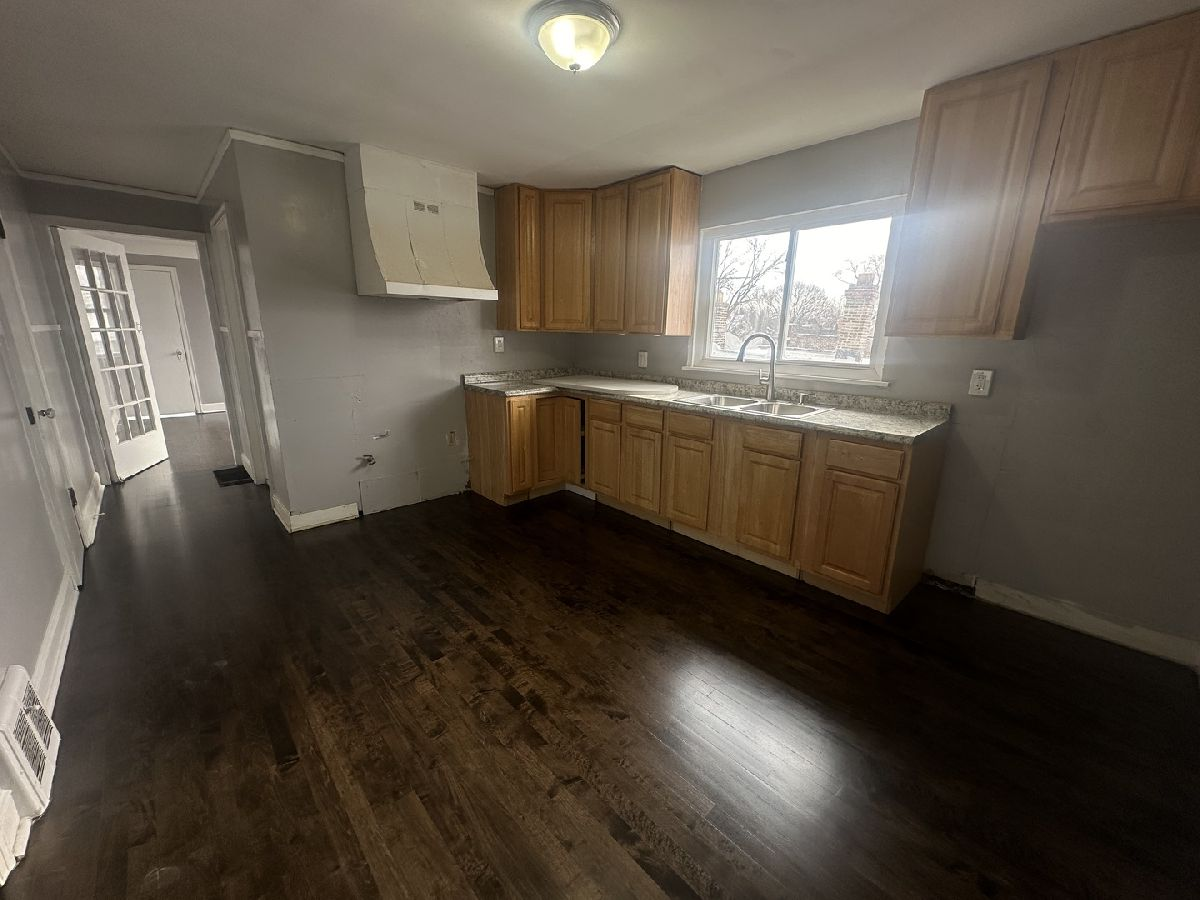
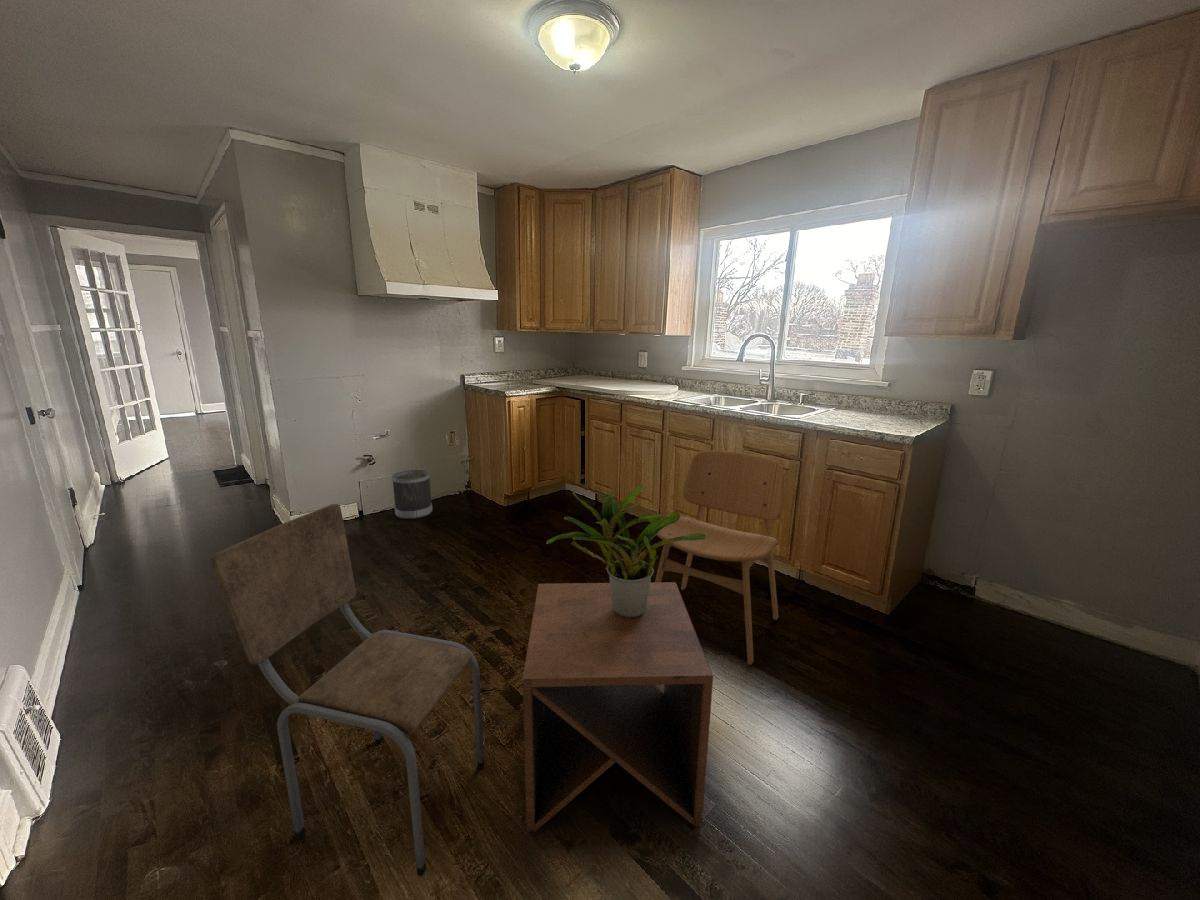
+ wastebasket (412, 493)
+ potted plant (620, 550)
+ dining chair (369, 673)
+ side table (610, 691)
+ dining chair (718, 545)
